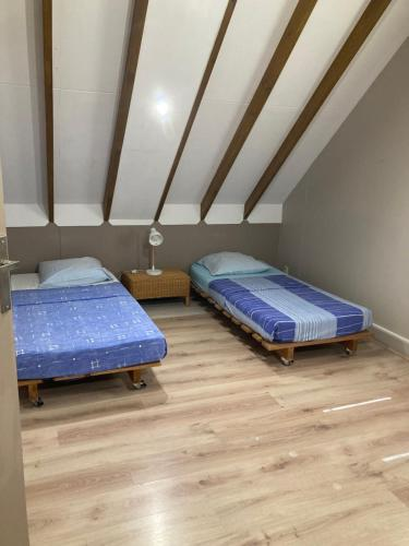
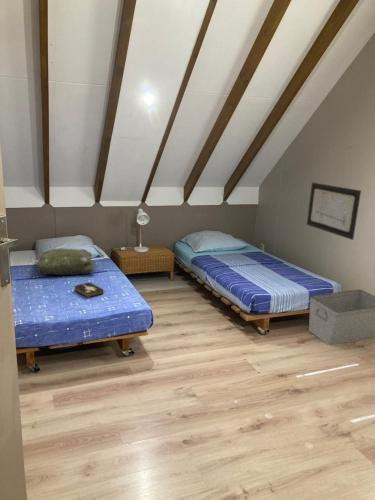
+ wall art (331, 209)
+ cushion (66, 259)
+ storage bin (347, 316)
+ hardback book (88, 289)
